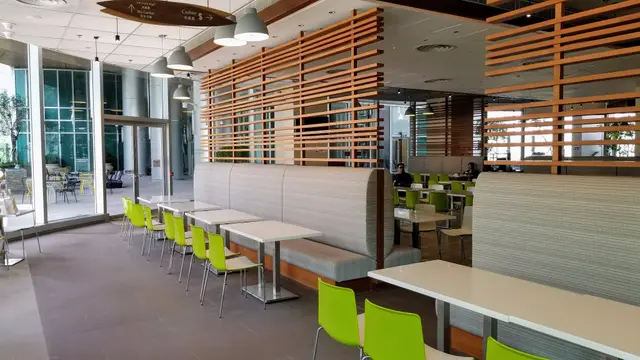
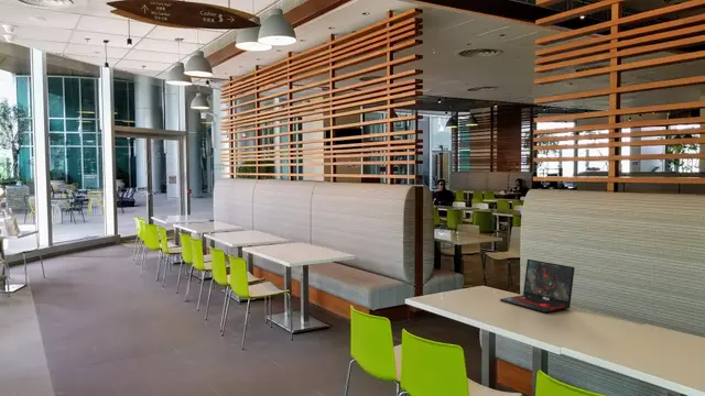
+ laptop (535, 284)
